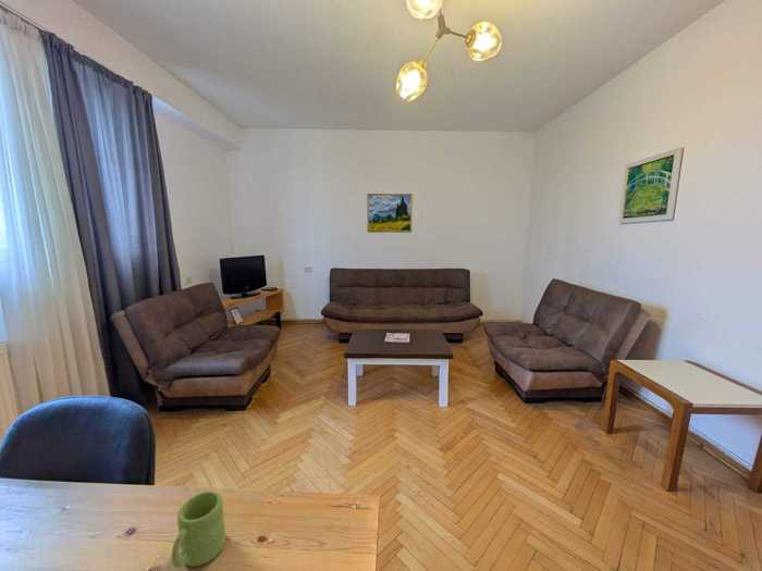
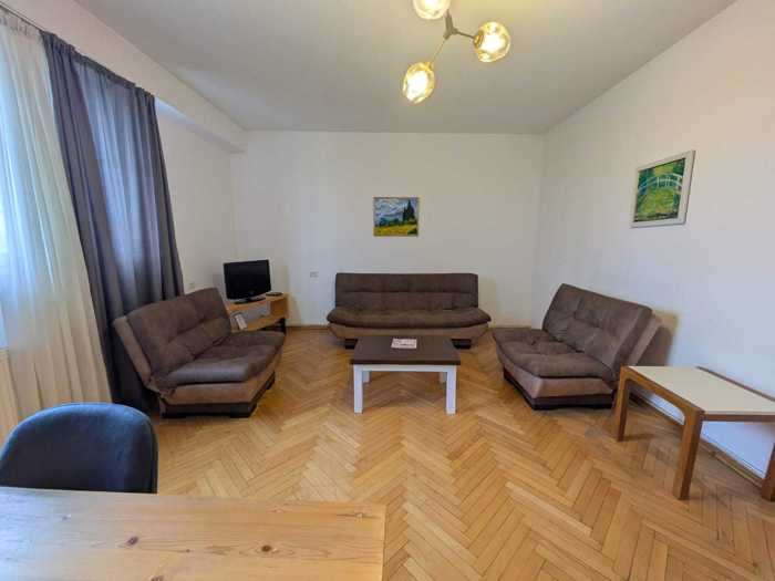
- mug (196, 535)
